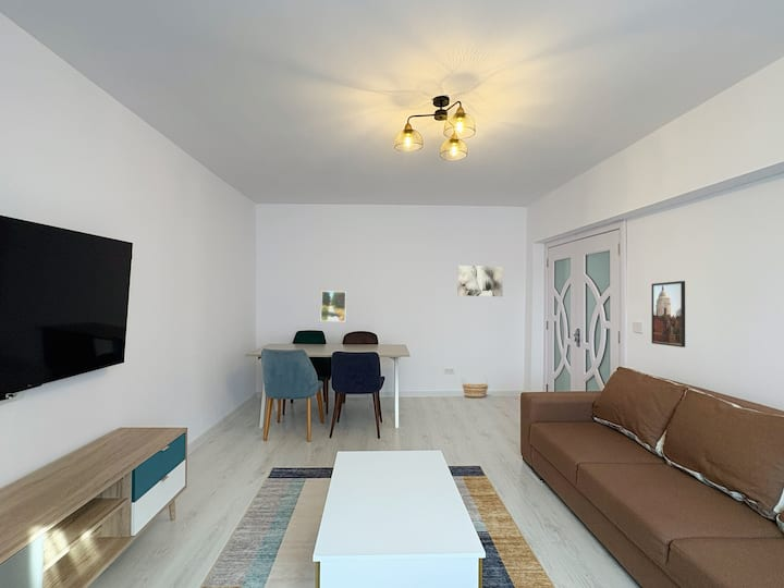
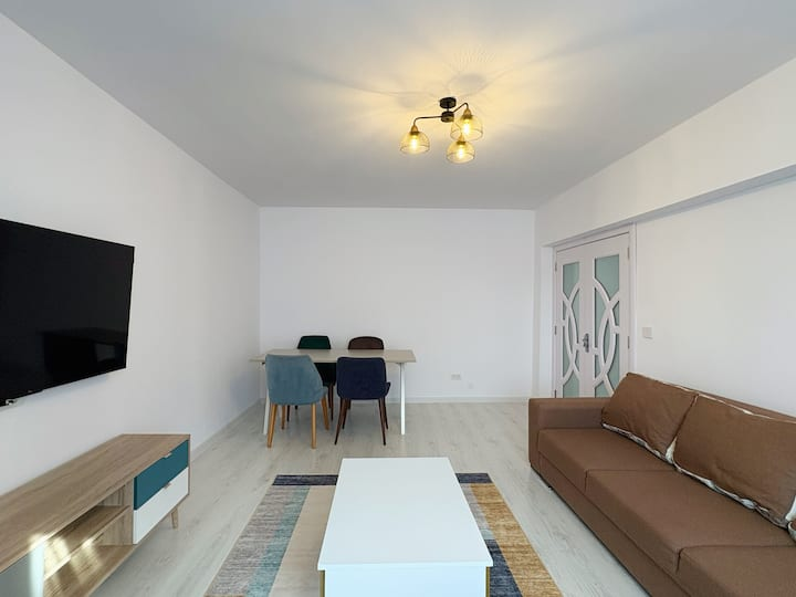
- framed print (667, 314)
- basket (475, 384)
- wall art (480, 281)
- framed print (333, 306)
